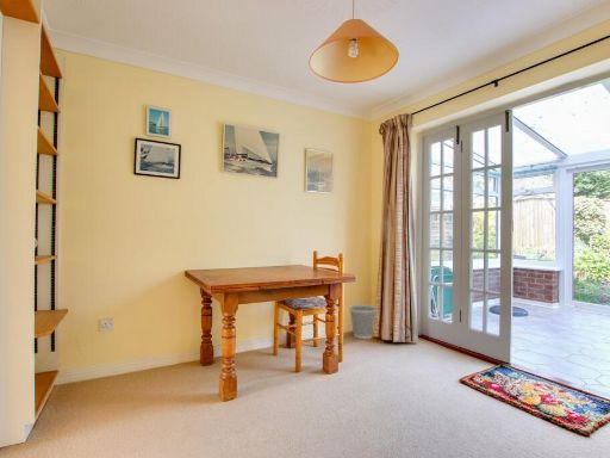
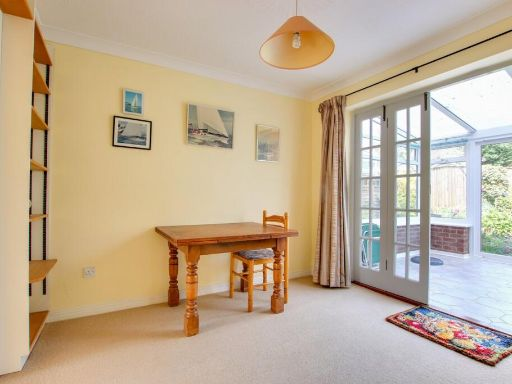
- wastebasket (362, 321)
